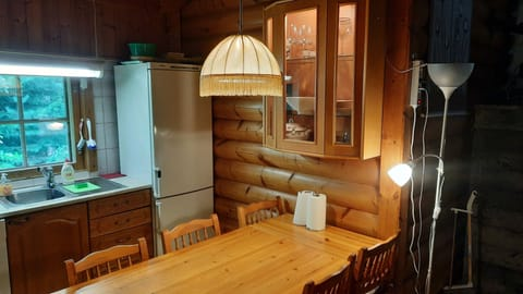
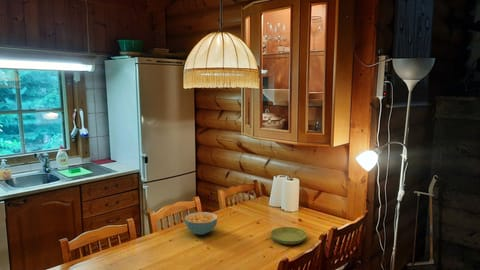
+ saucer (288, 236)
+ cereal bowl (201, 225)
